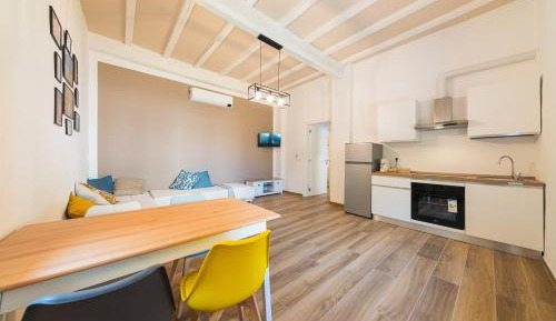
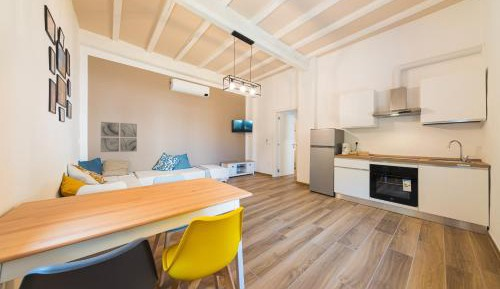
+ wall art (120, 136)
